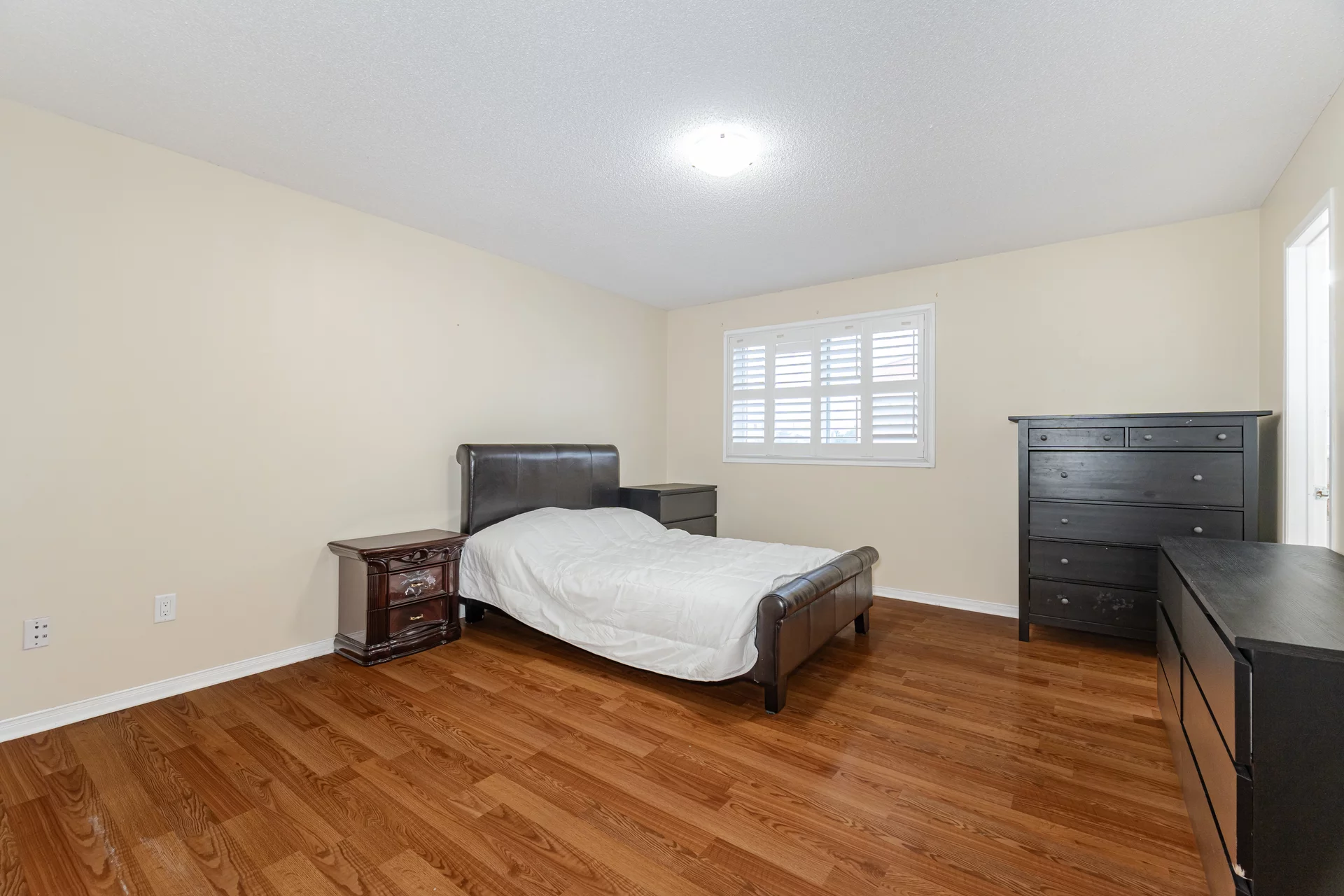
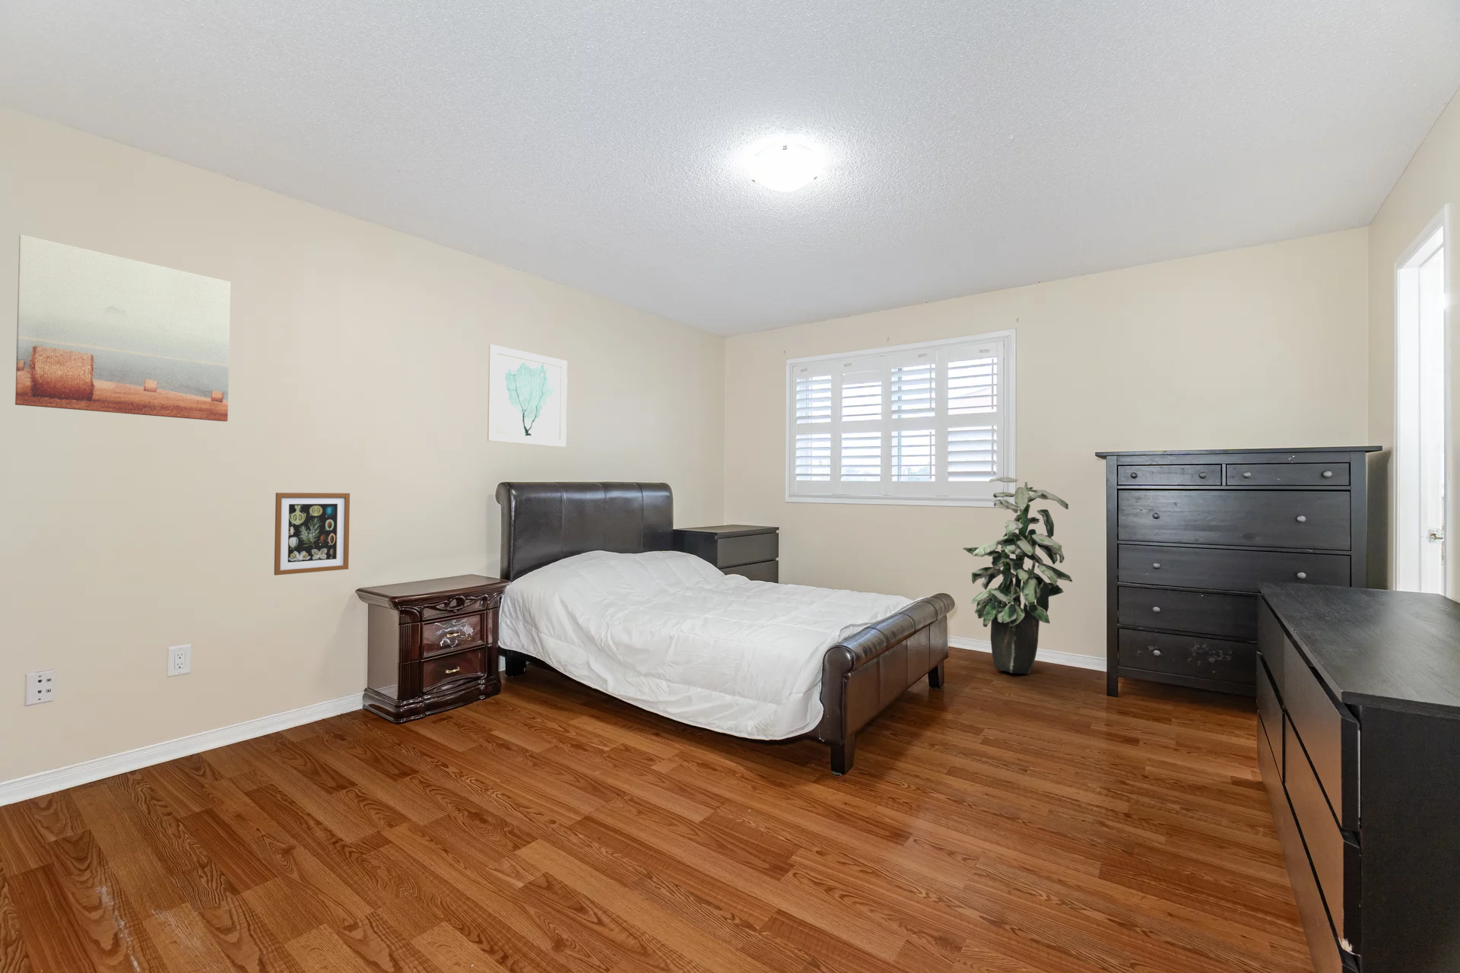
+ wall art (133, 337)
+ wall art (313, 532)
+ indoor plant (1014, 573)
+ wall art (529, 399)
